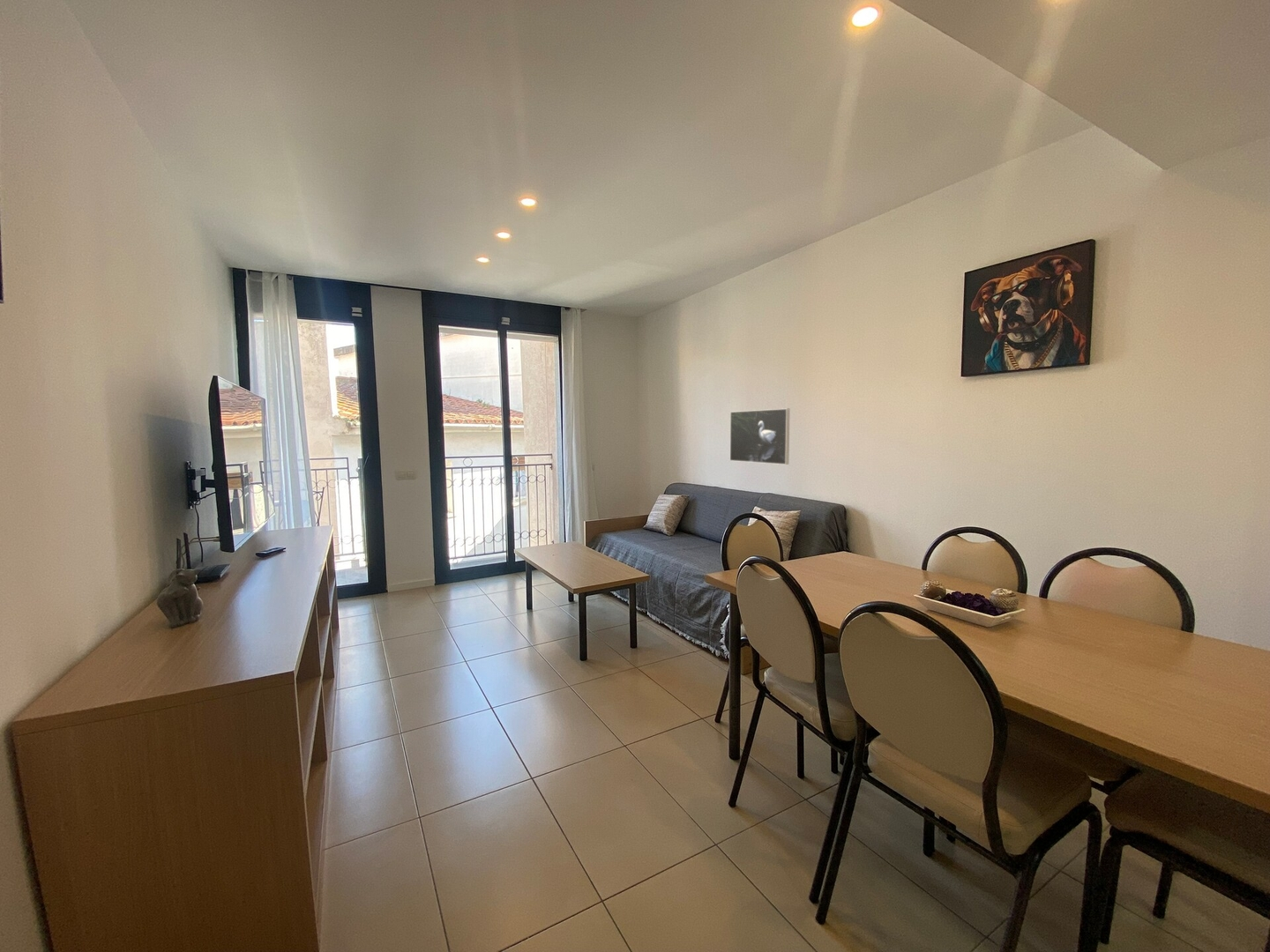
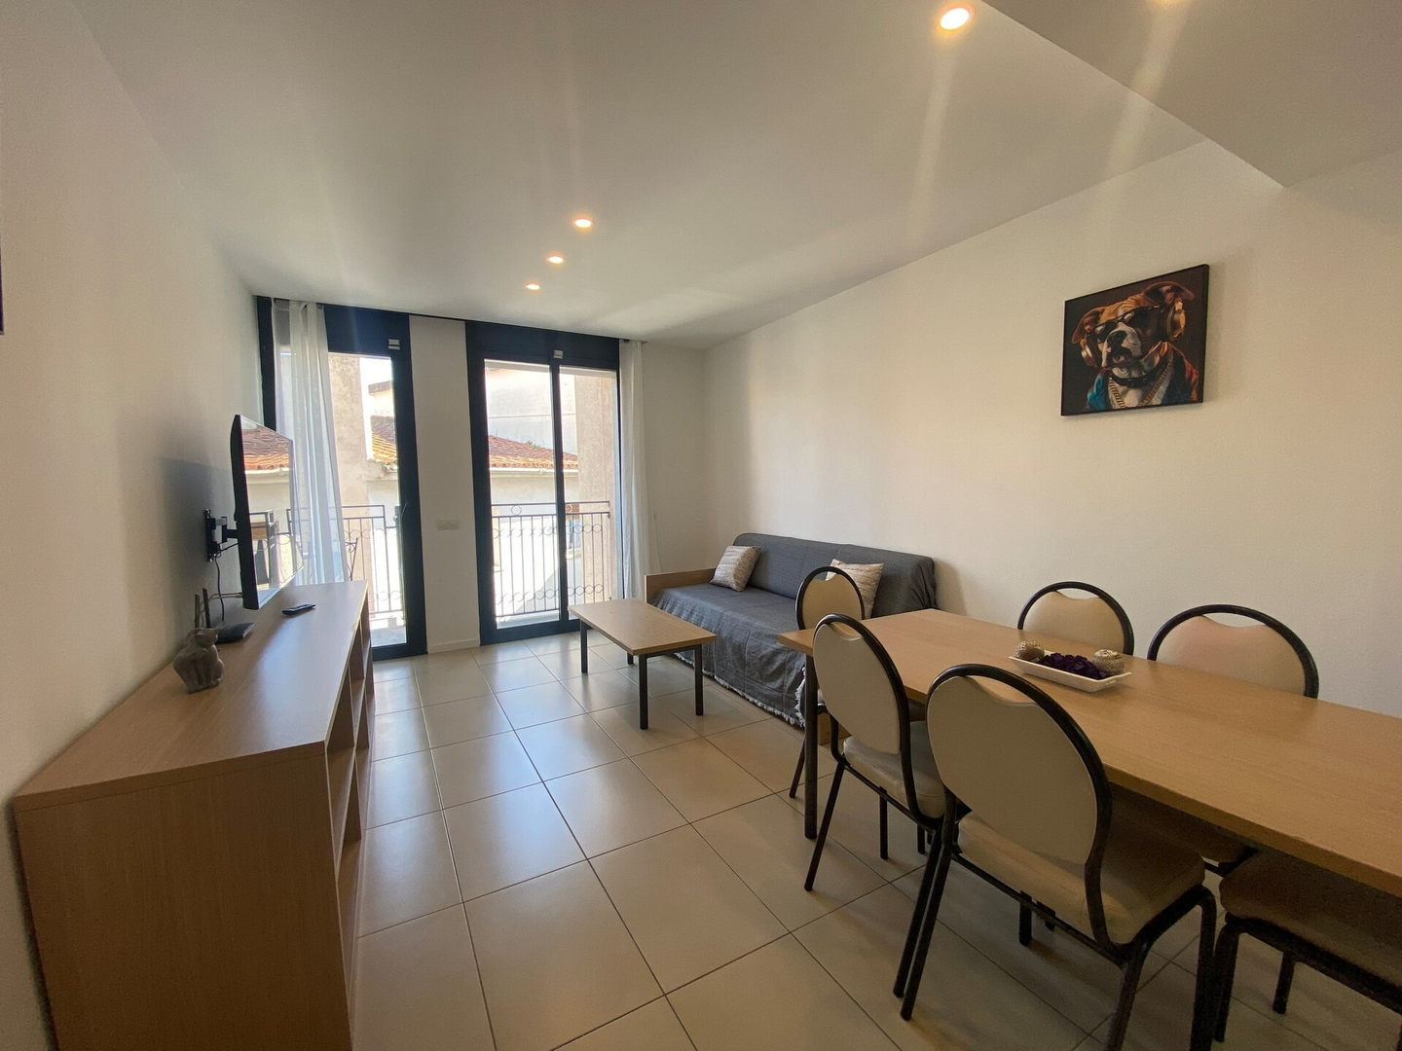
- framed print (758, 436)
